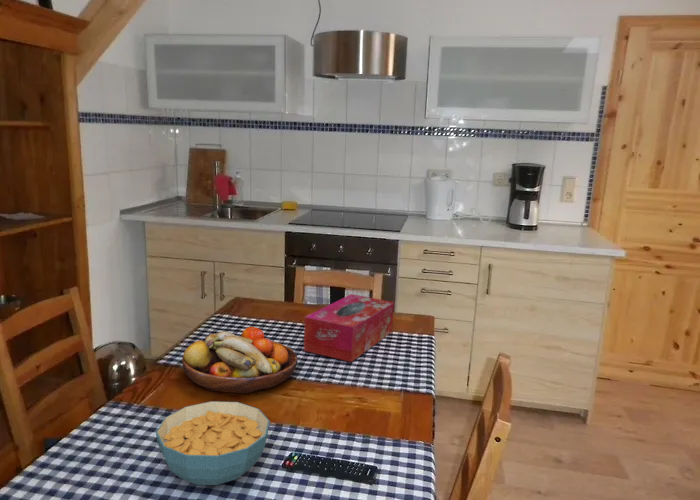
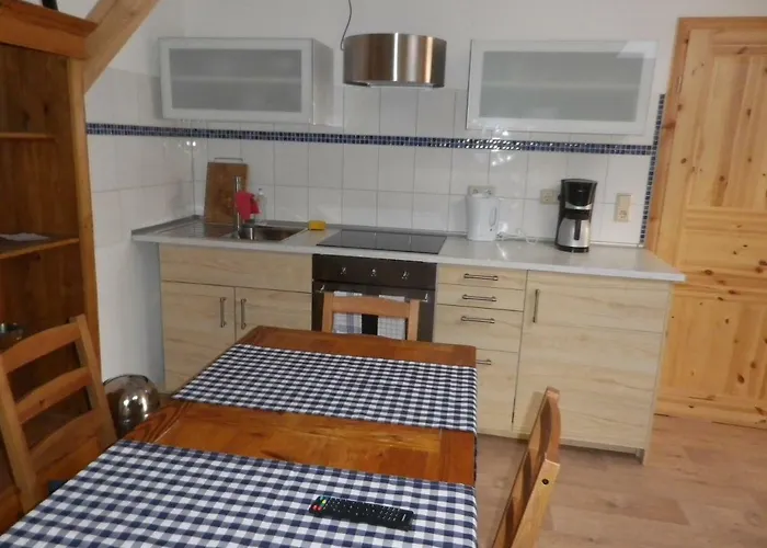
- cereal bowl (214, 450)
- tissue box (351, 325)
- fruit bowl (241, 352)
